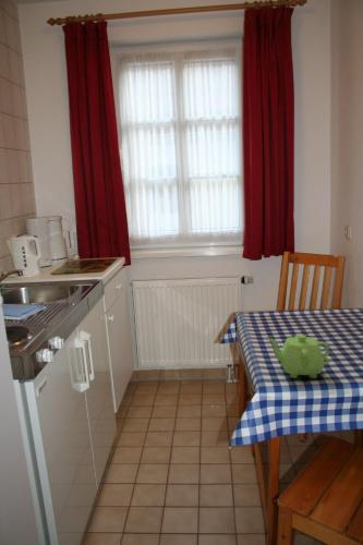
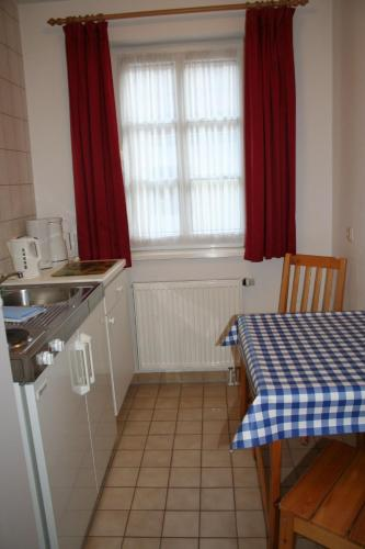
- teapot (298, 354)
